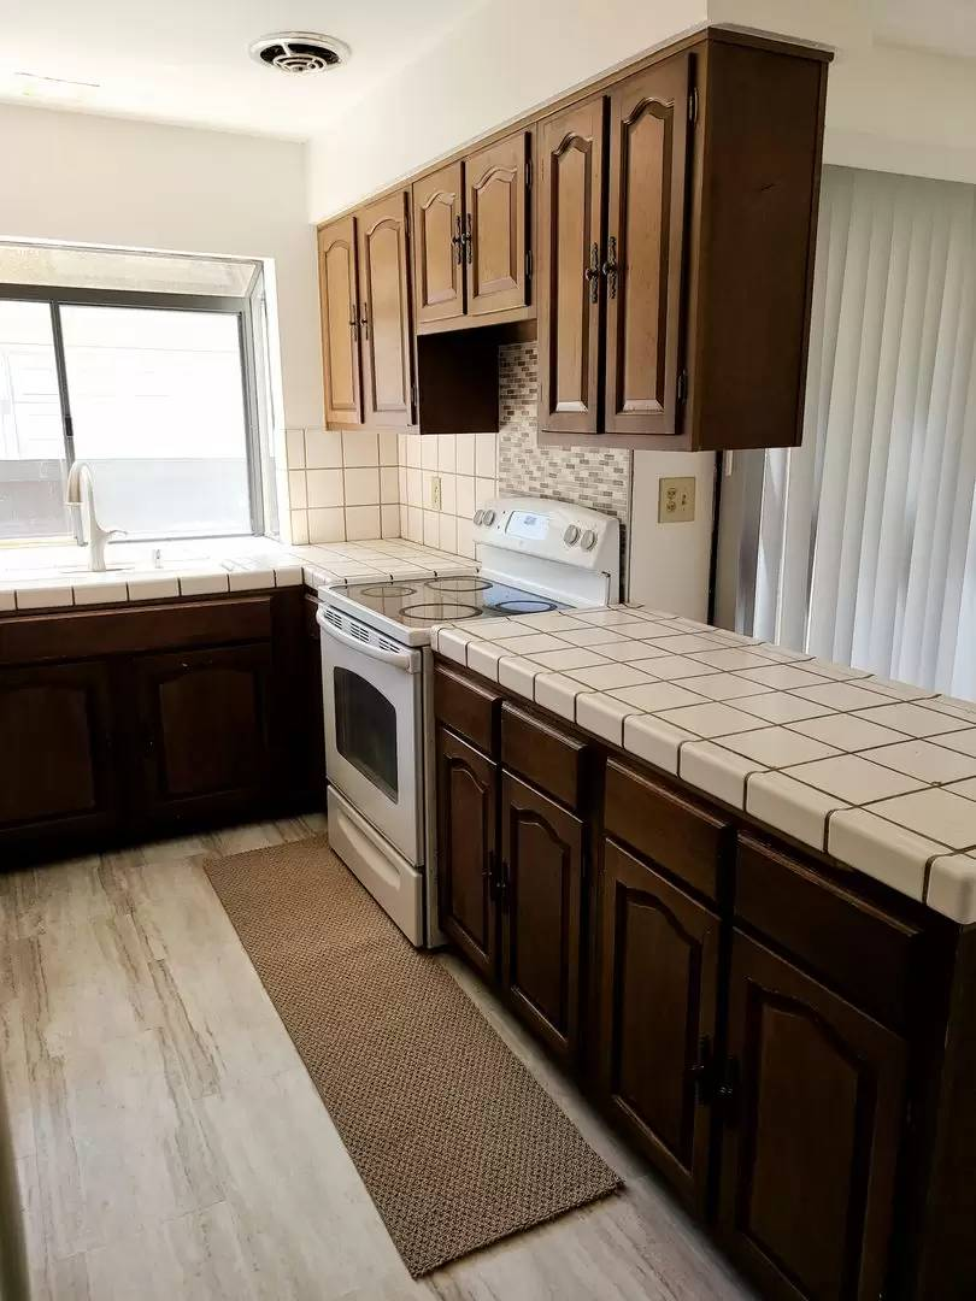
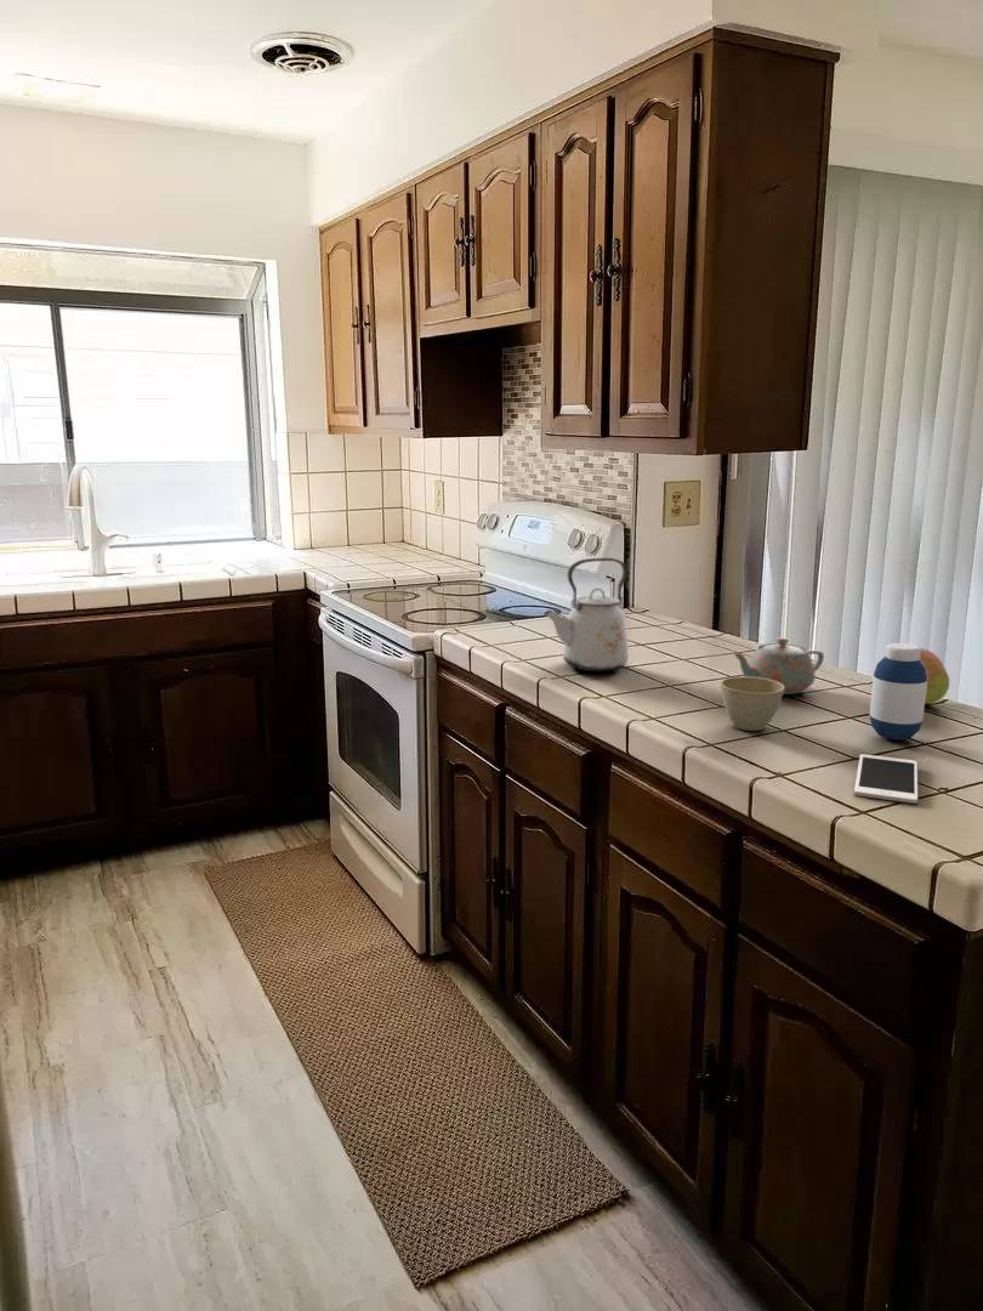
+ flower pot (750, 705)
+ cell phone (886, 777)
+ teapot (778, 664)
+ fruit (926, 672)
+ kettle (585, 614)
+ medicine bottle (898, 692)
